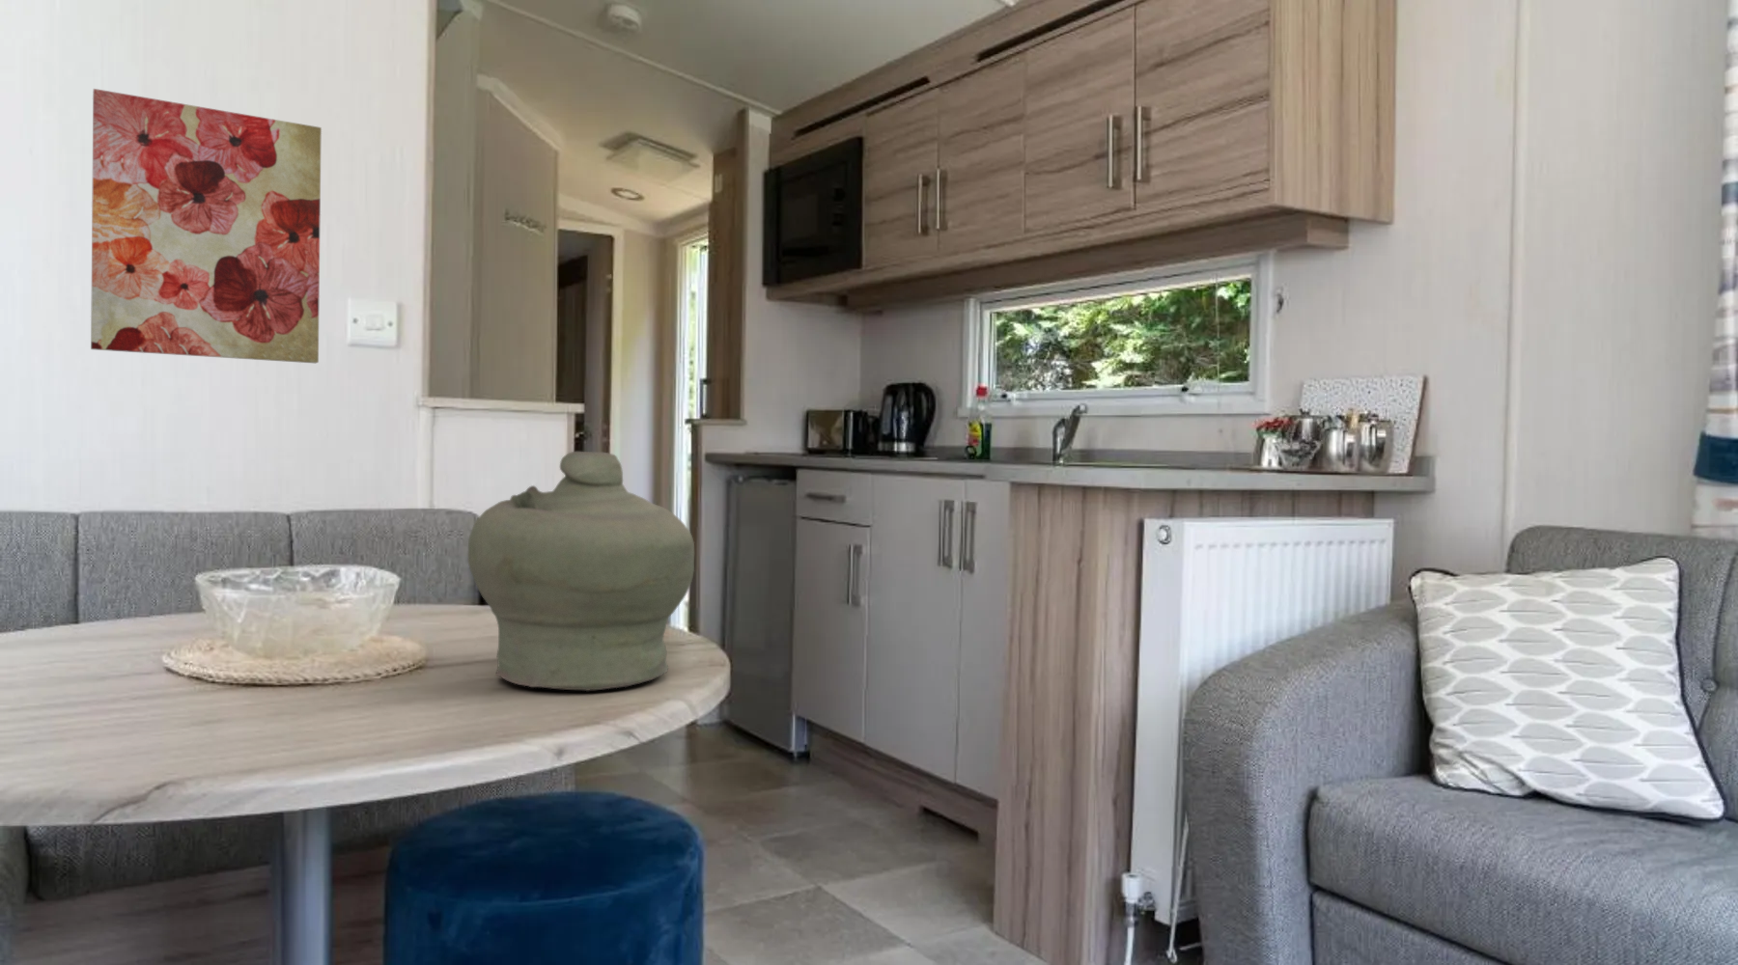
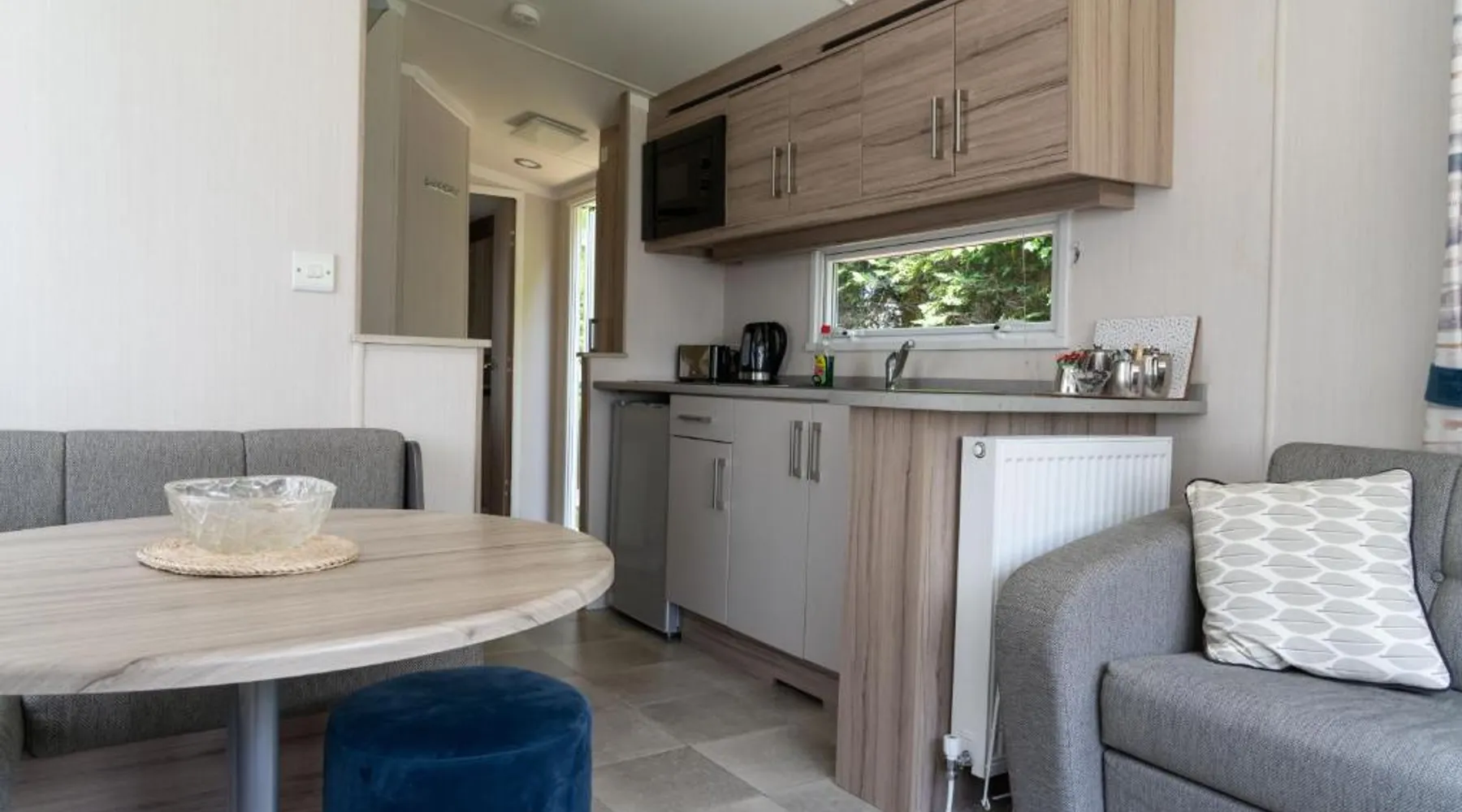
- wall art (210, 234)
- jar (584, 563)
